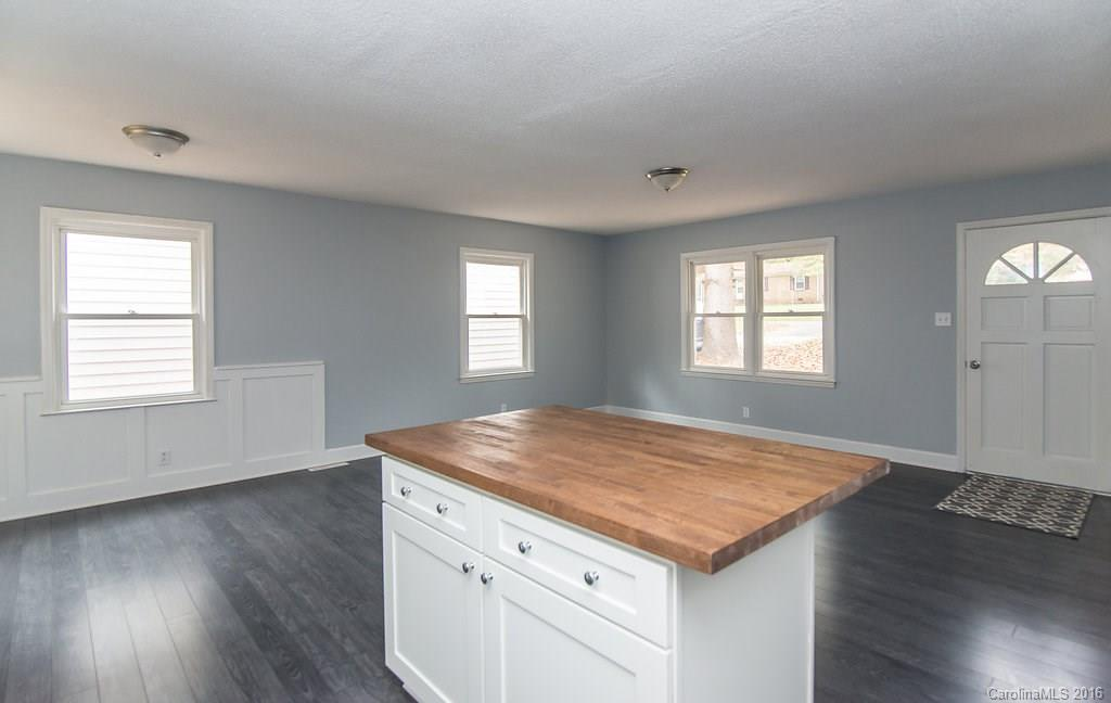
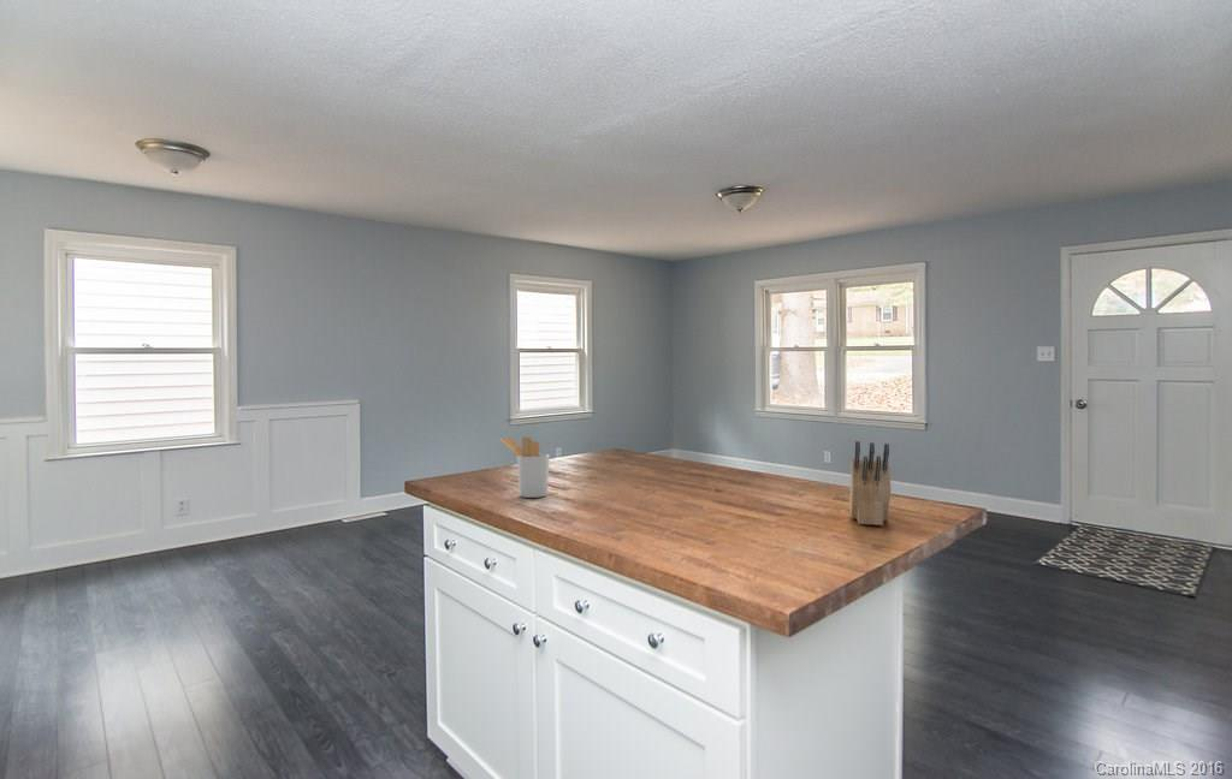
+ knife block (869, 478)
+ utensil holder (525, 464)
